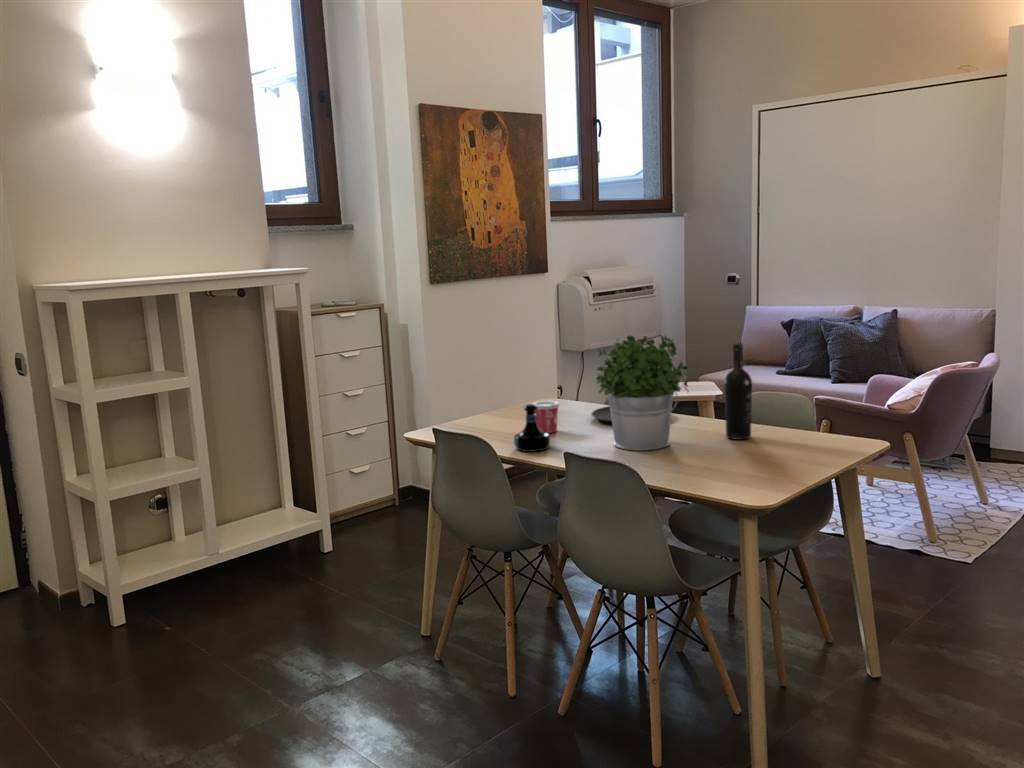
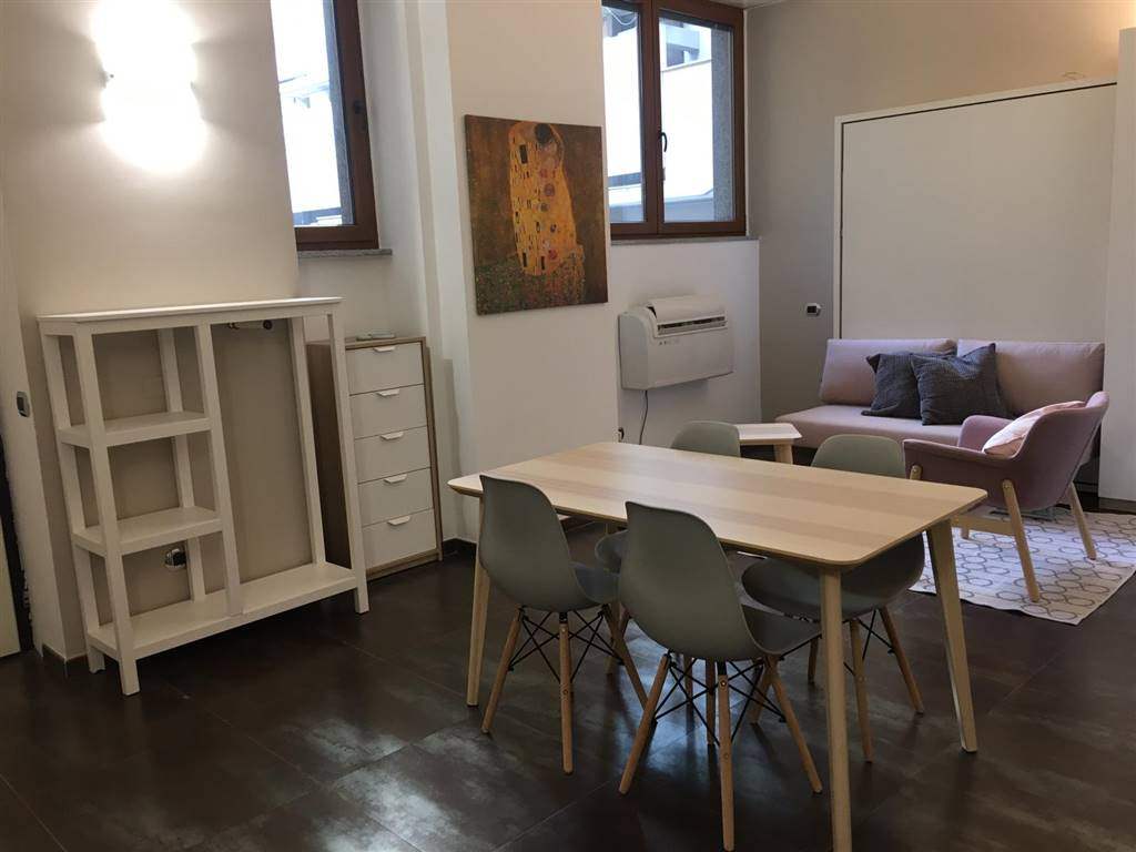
- tequila bottle (531, 426)
- wine bottle (738, 390)
- cup (545, 417)
- potted plant (646, 389)
- plate (611, 419)
